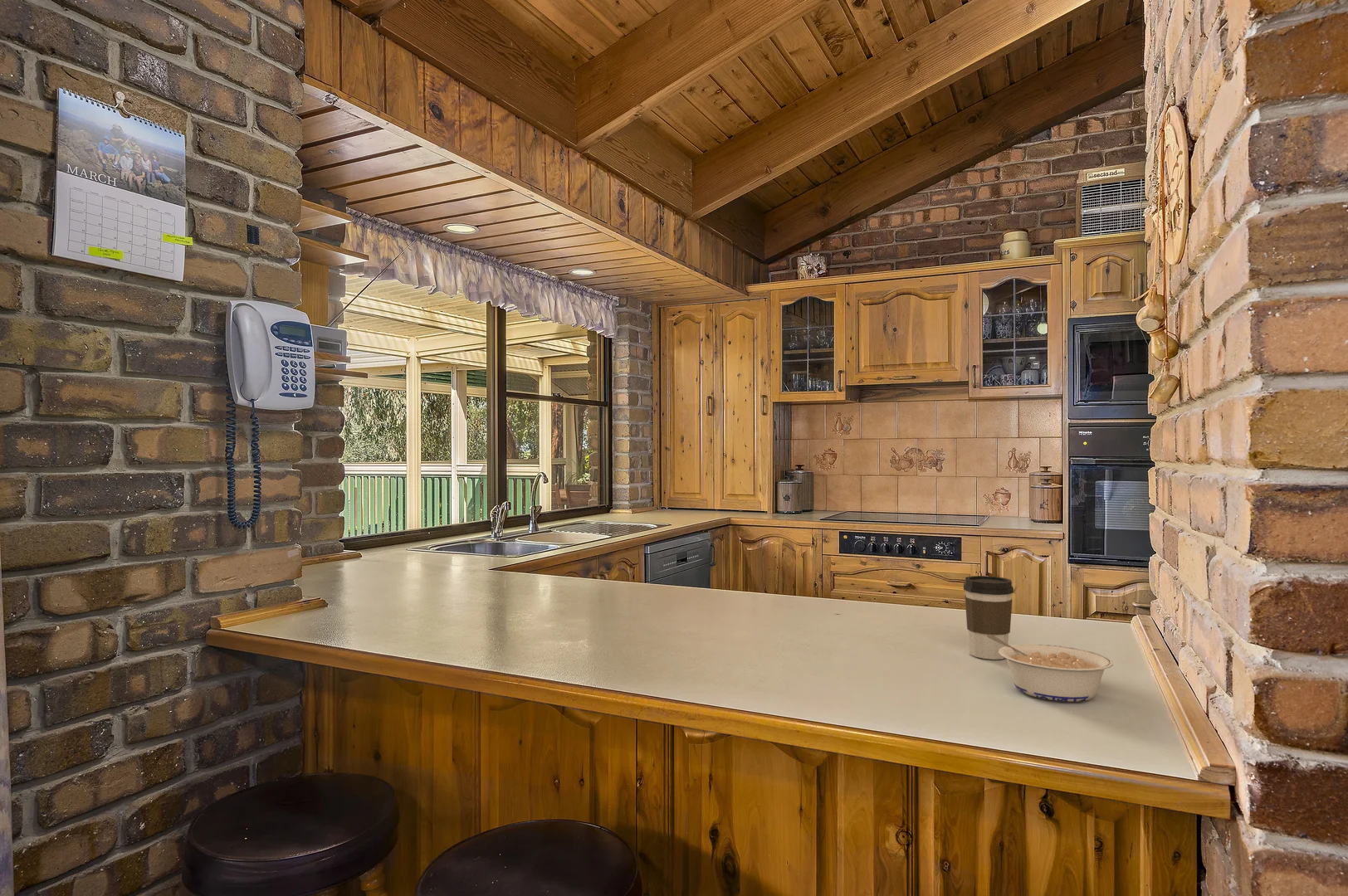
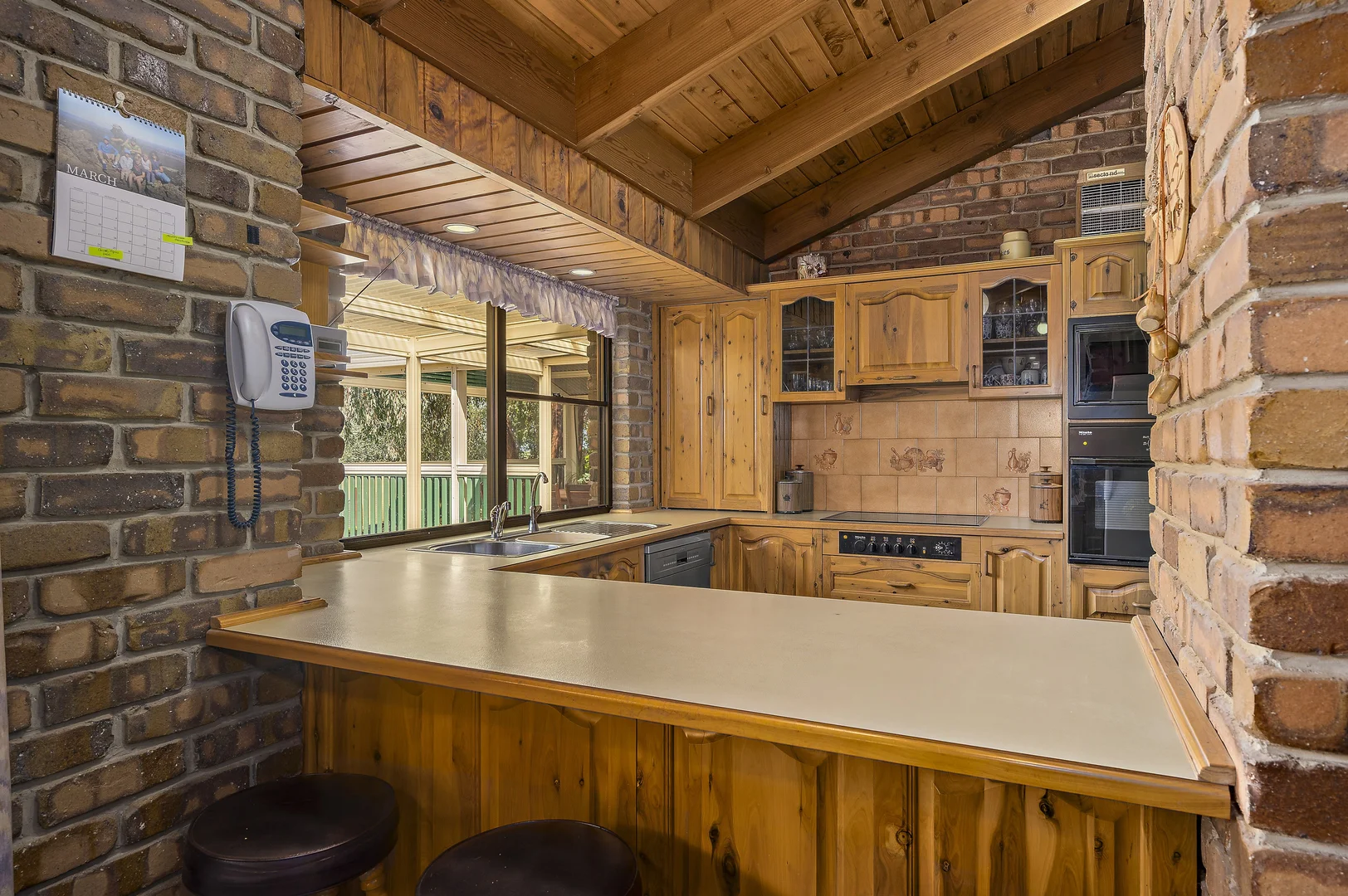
- coffee cup (988, 616)
- legume (1049, 670)
